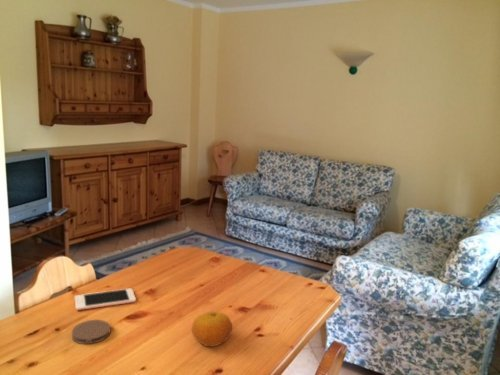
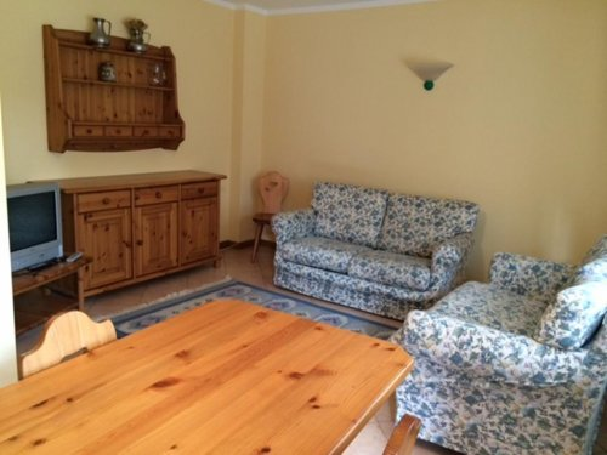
- coaster (91, 331)
- fruit (212, 328)
- cell phone (105, 298)
